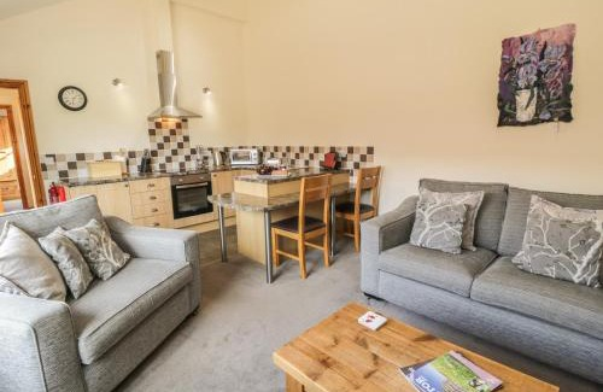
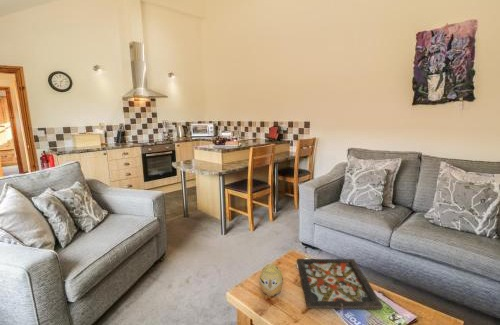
+ decorative tray (333, 280)
+ decorative egg (271, 278)
